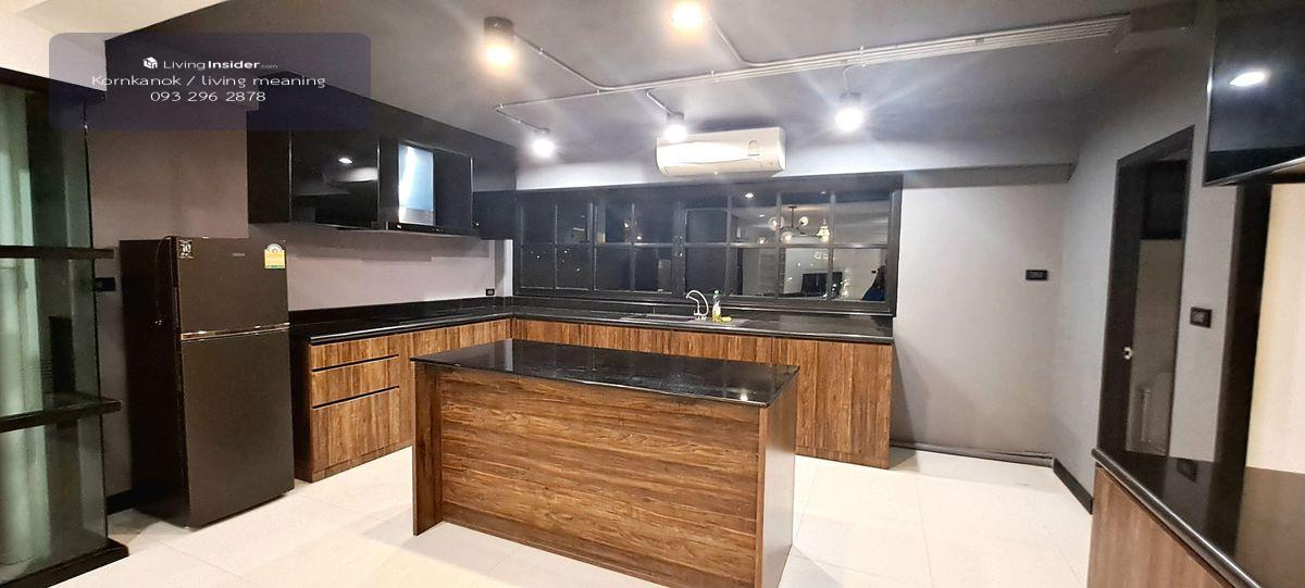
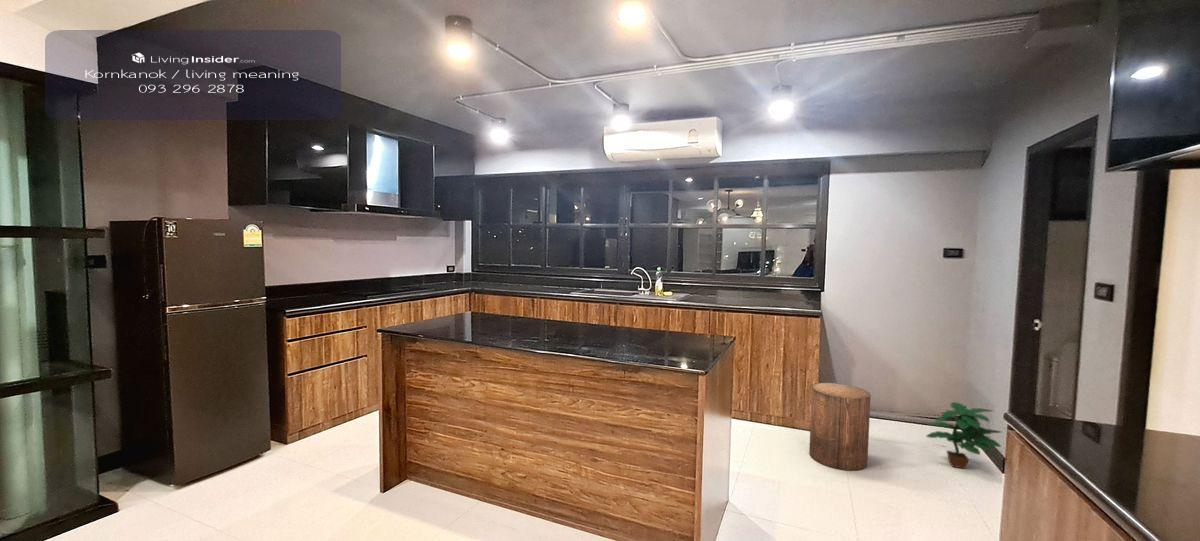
+ potted plant (964, 437)
+ stool (839, 424)
